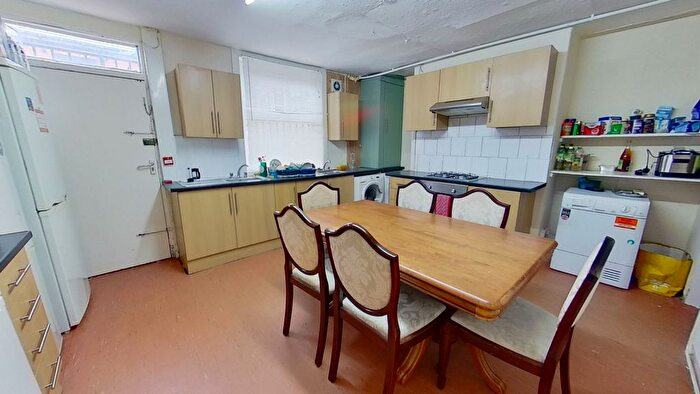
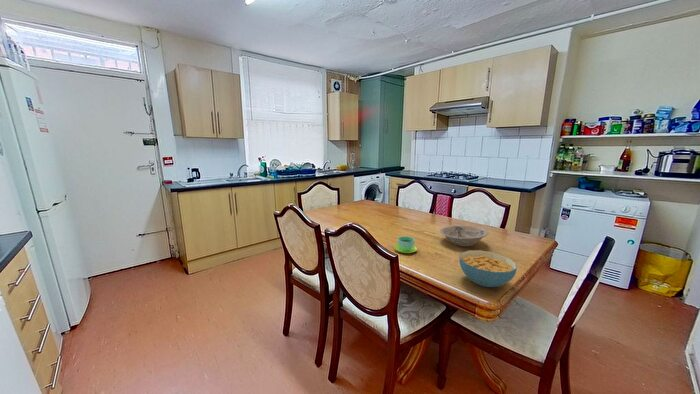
+ bowl (463, 236)
+ cereal bowl (485, 271)
+ cup (405, 244)
